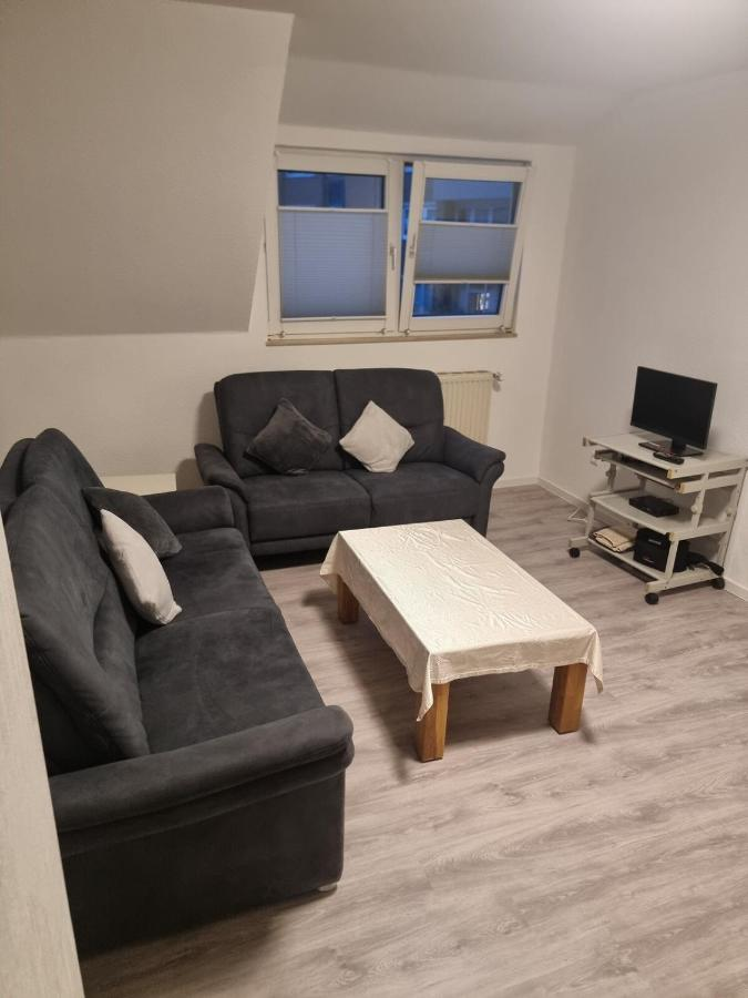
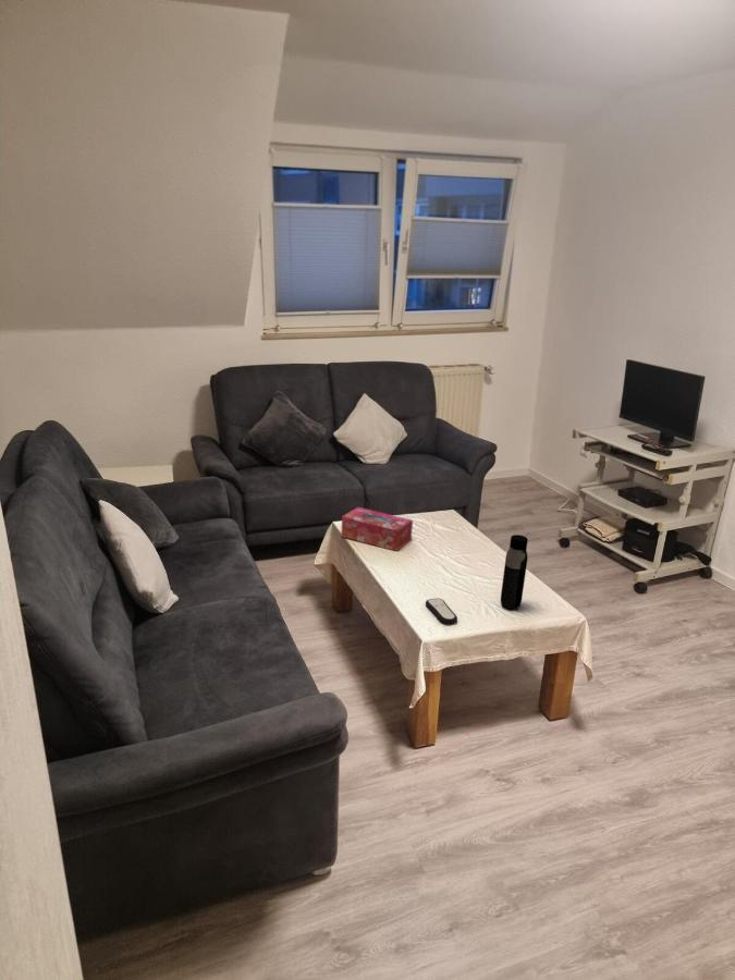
+ tissue box (377, 528)
+ remote control (441, 610)
+ water bottle (514, 572)
